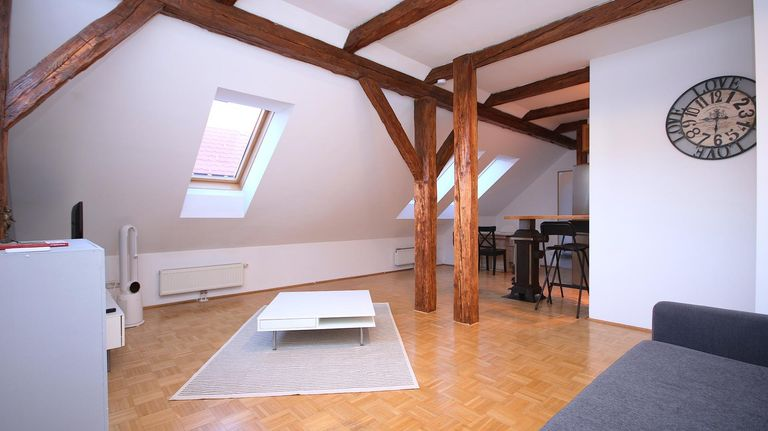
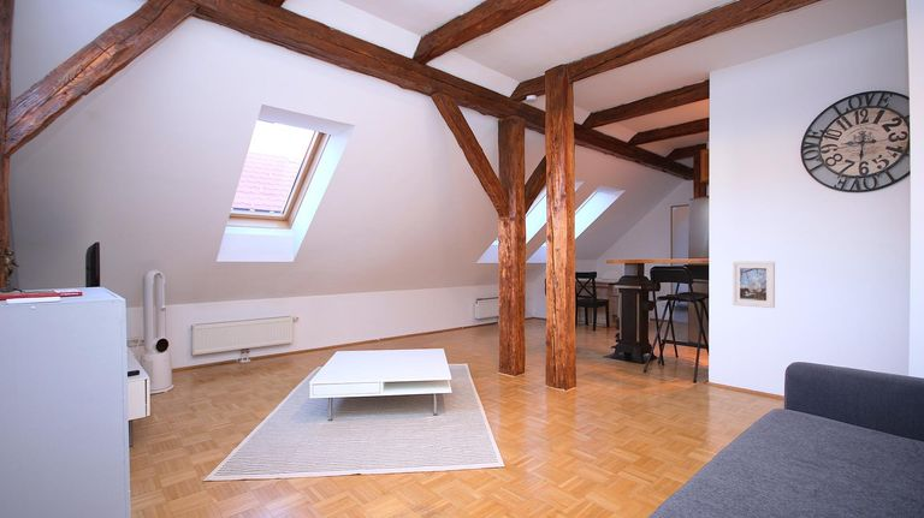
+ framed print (752, 284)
